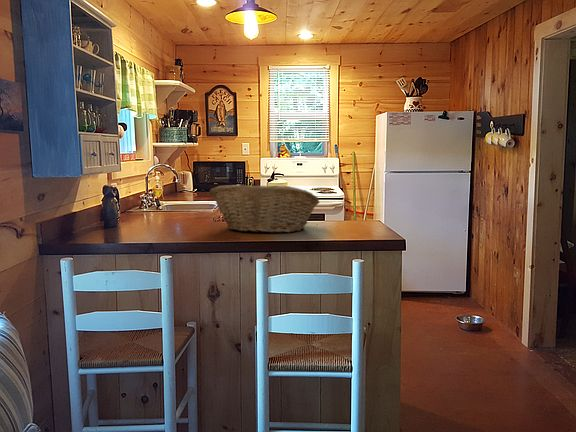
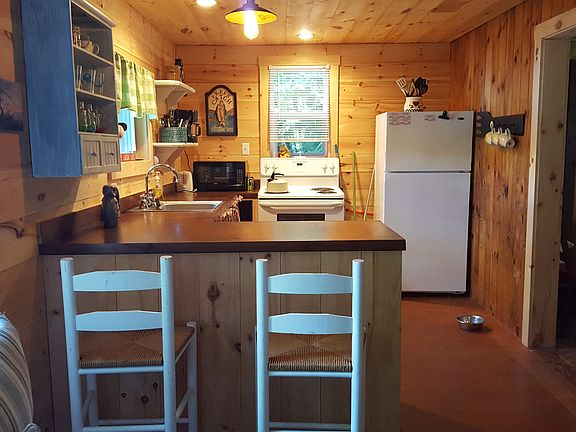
- fruit basket (264, 206)
